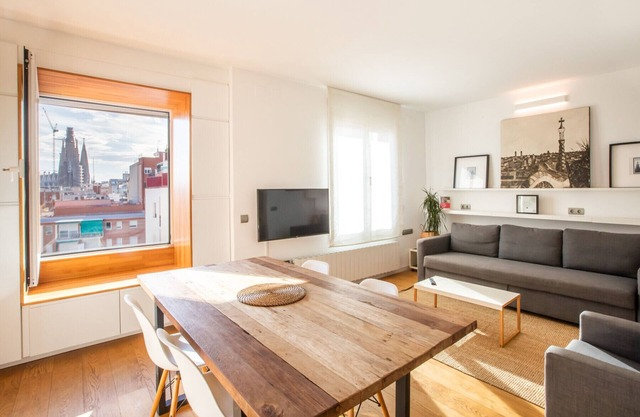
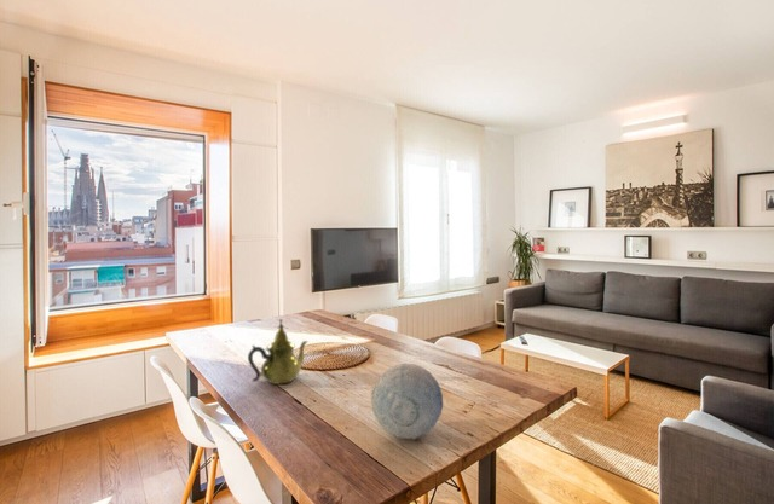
+ teapot (279, 349)
+ decorative orb (406, 399)
